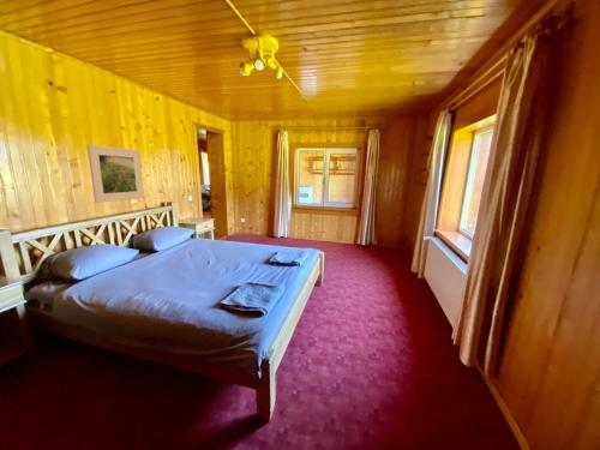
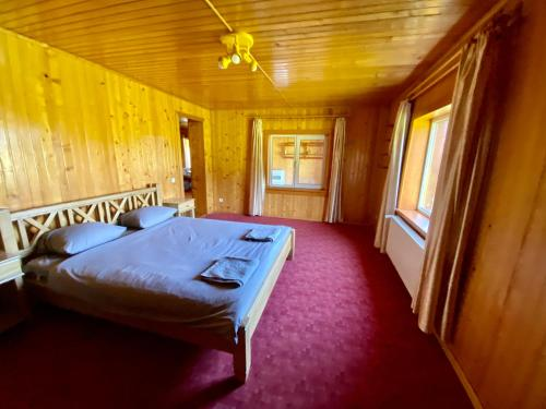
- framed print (119, 174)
